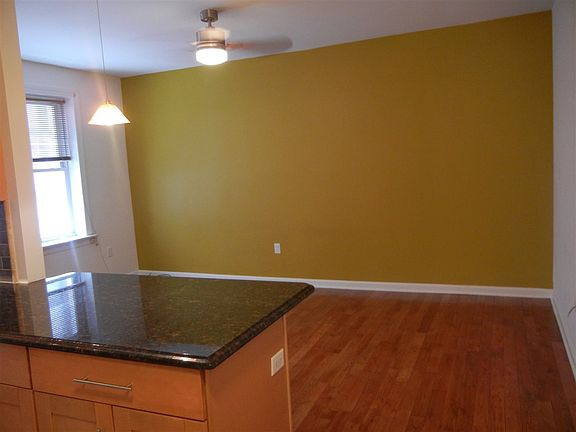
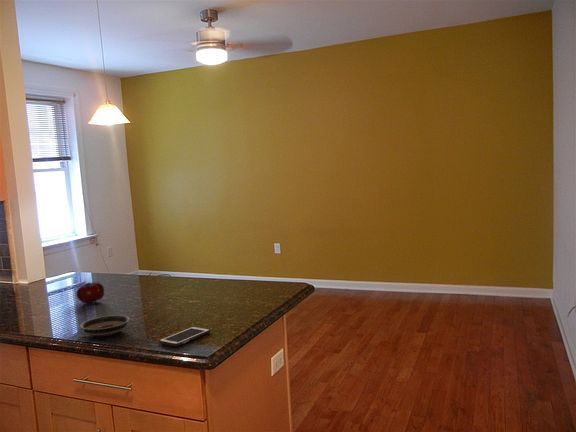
+ saucer (105, 327)
+ apple (90, 292)
+ cell phone (185, 336)
